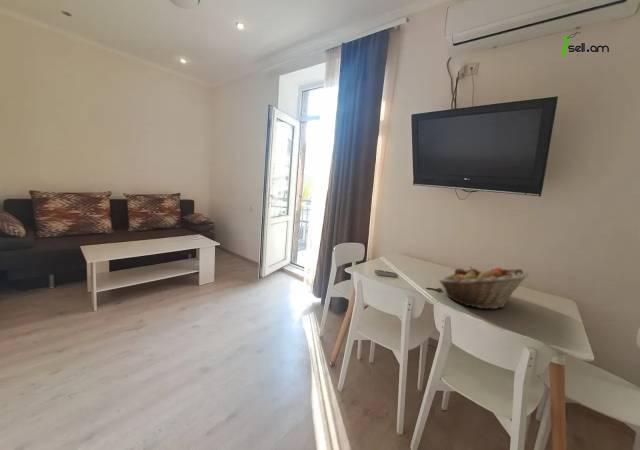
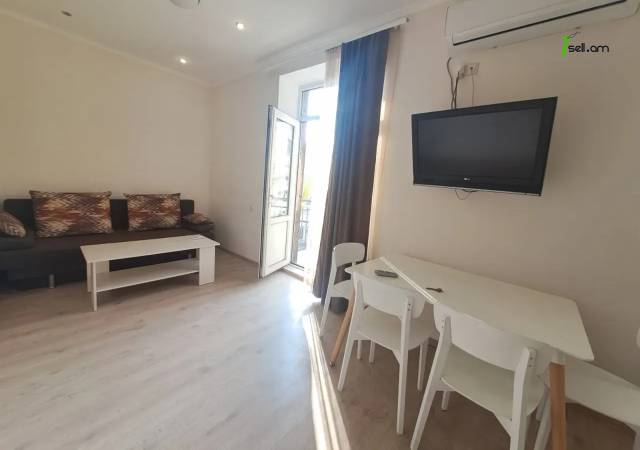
- fruit basket (481, 282)
